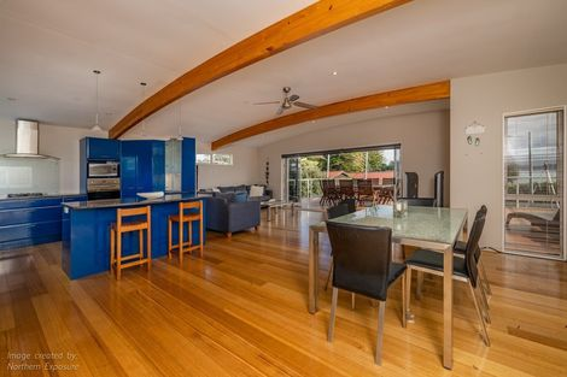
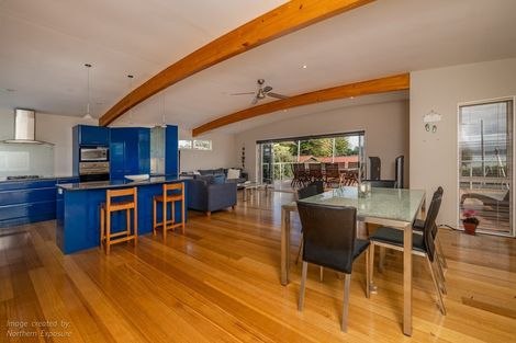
+ potted plant (470, 220)
